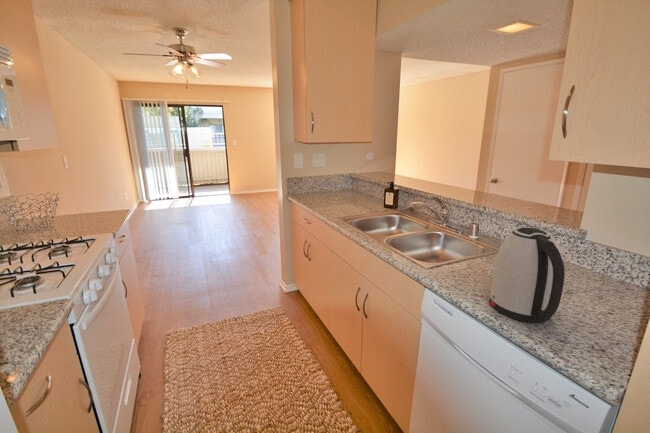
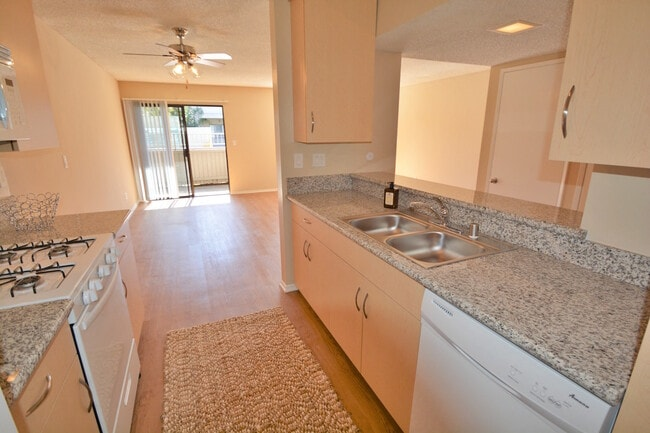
- kettle (531, 274)
